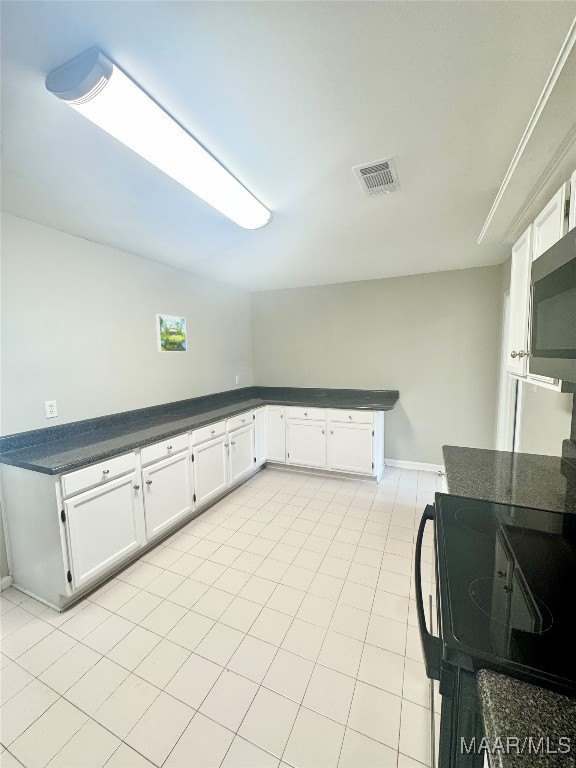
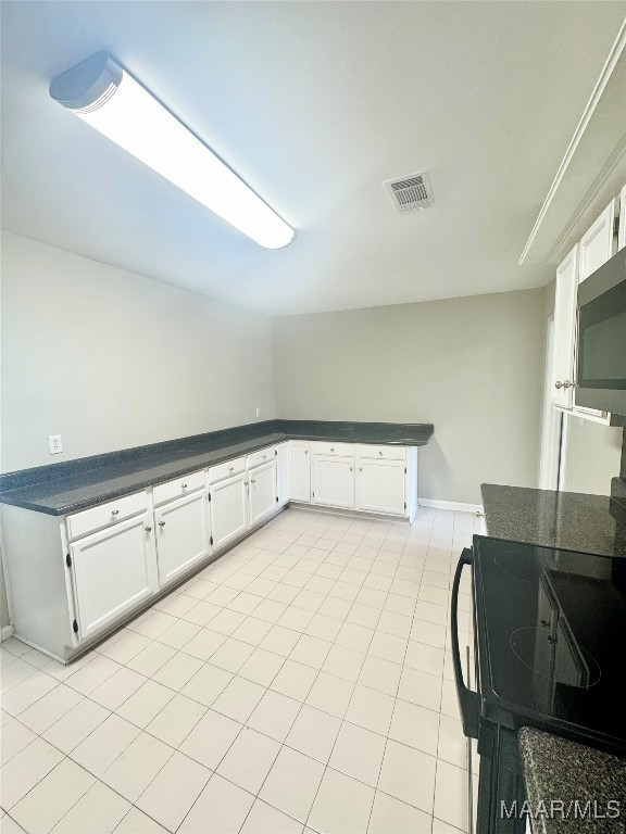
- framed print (172, 334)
